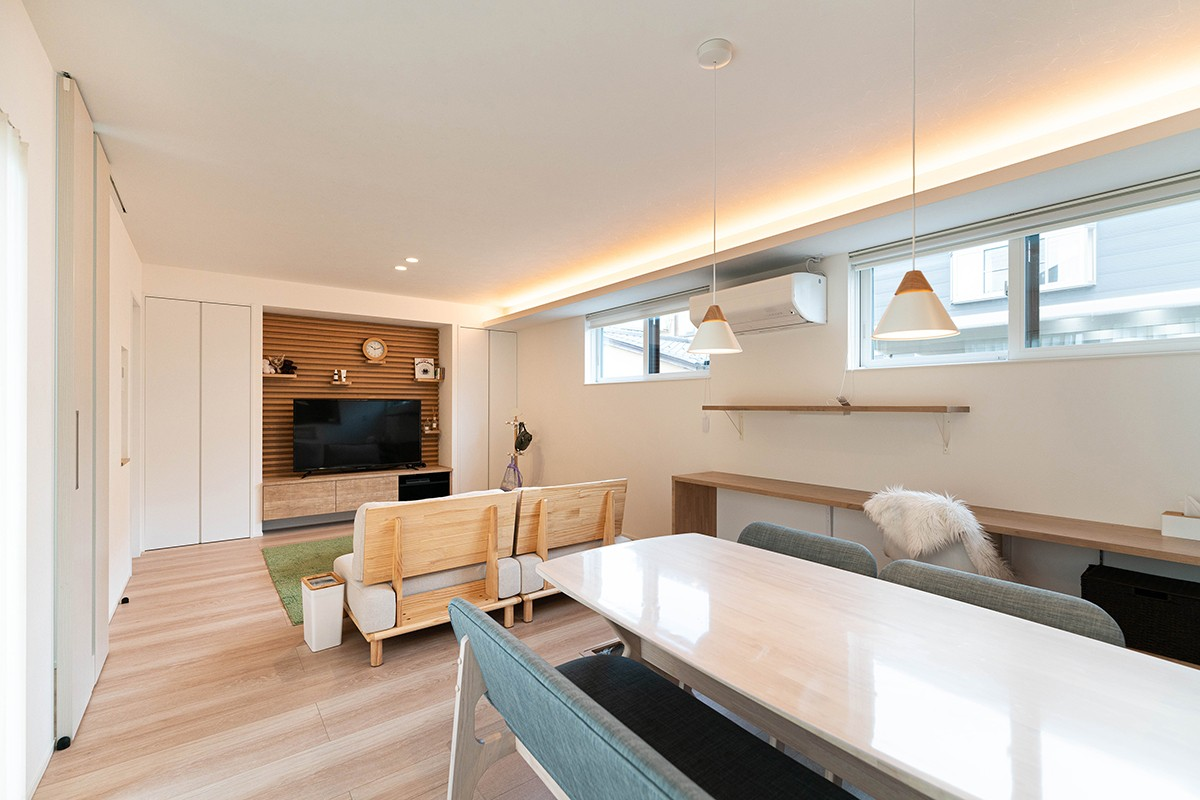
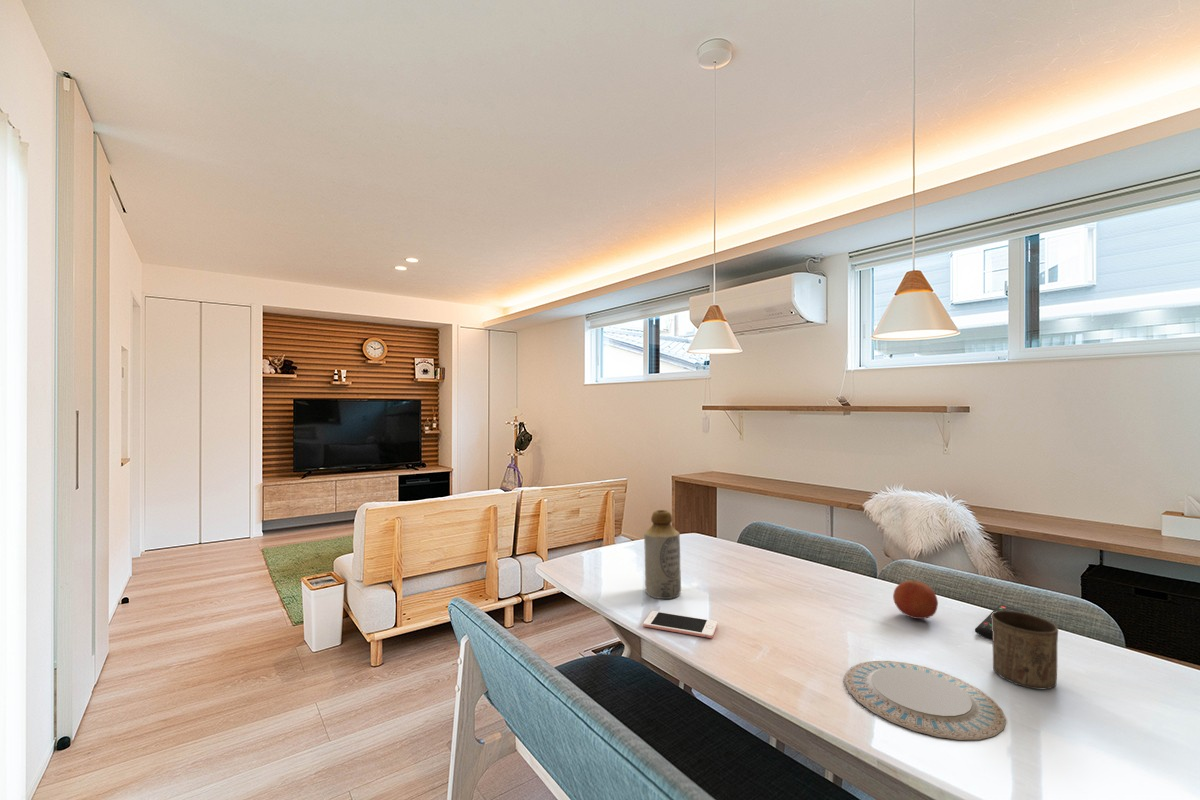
+ cup (1023, 649)
+ bottle (662, 551)
+ chinaware (919, 692)
+ fruit (915, 598)
+ cell phone (680, 623)
+ remote control (991, 621)
